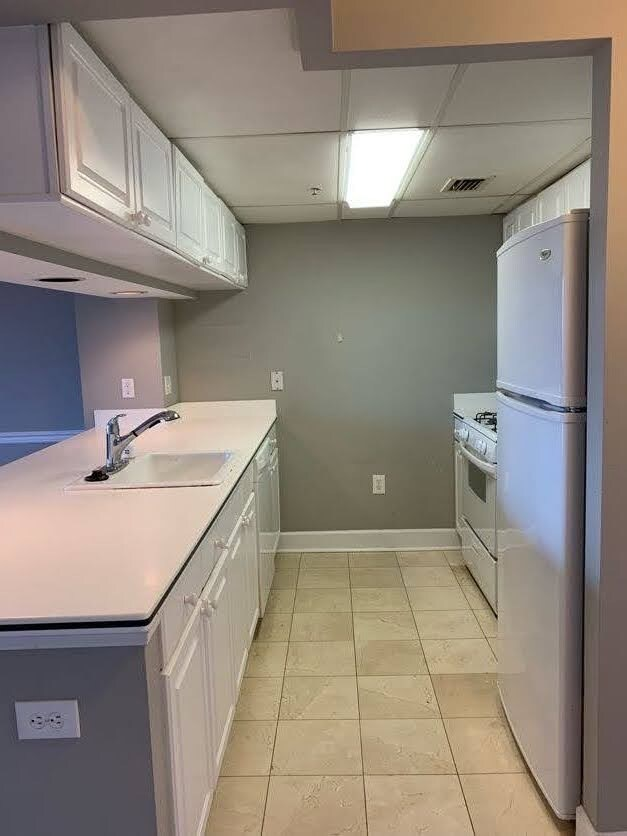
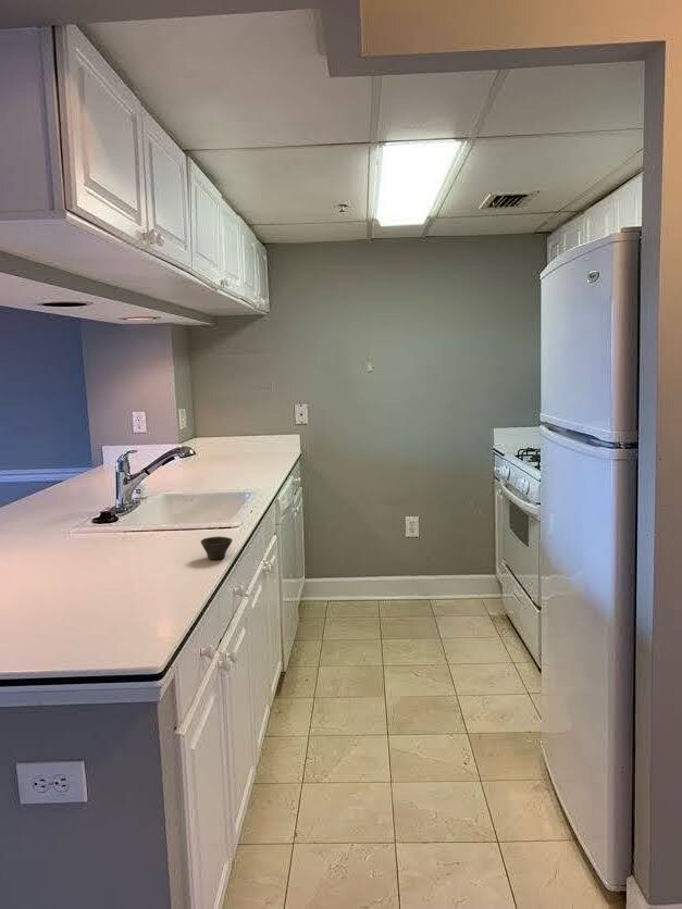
+ cup (218, 548)
